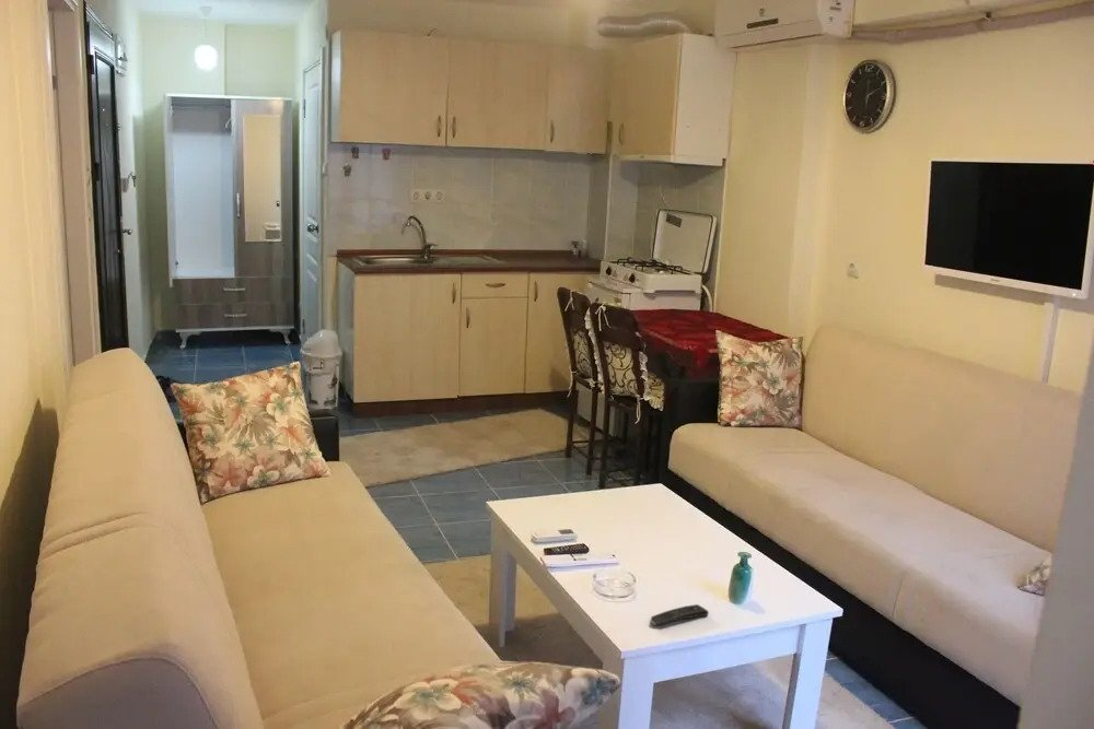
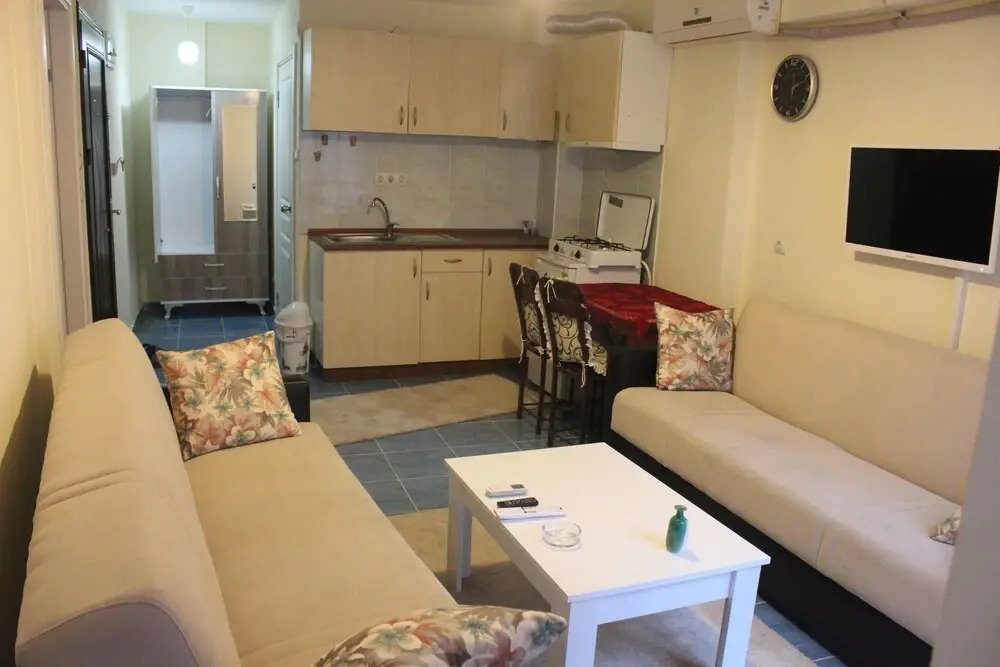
- remote control (677, 615)
